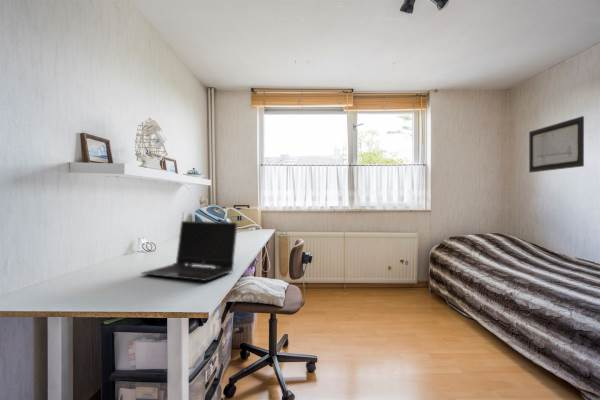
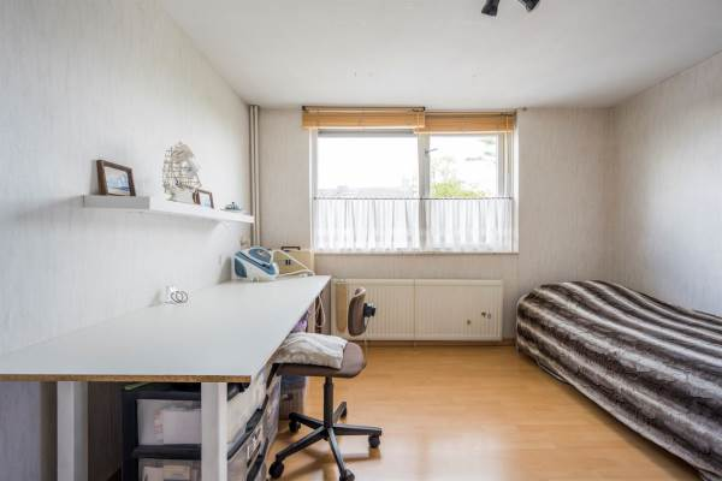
- laptop computer (191, 248)
- wall art (553, 147)
